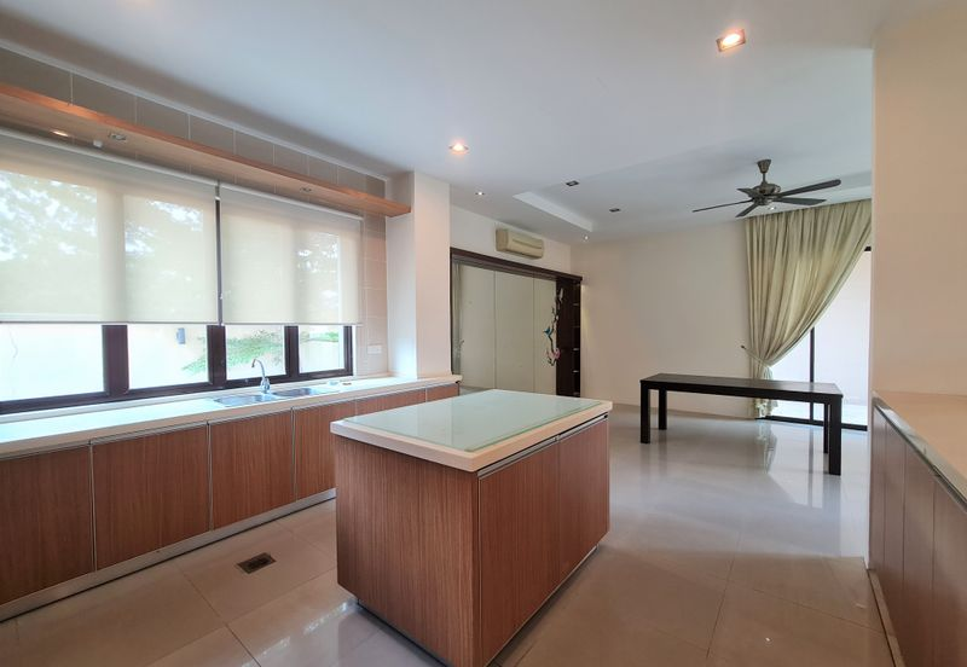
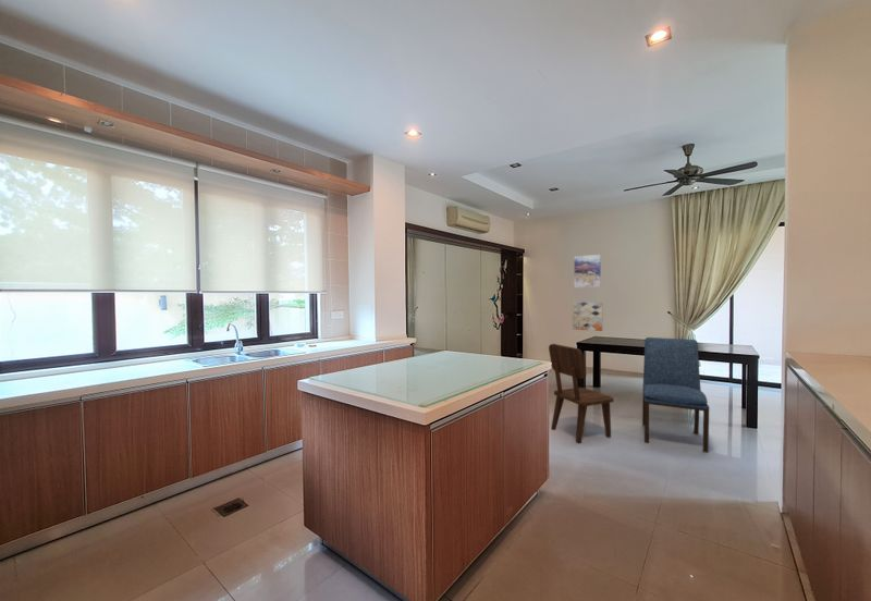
+ wall art (587, 271)
+ dining chair (580, 389)
+ wall art (587, 316)
+ dining chair (672, 389)
